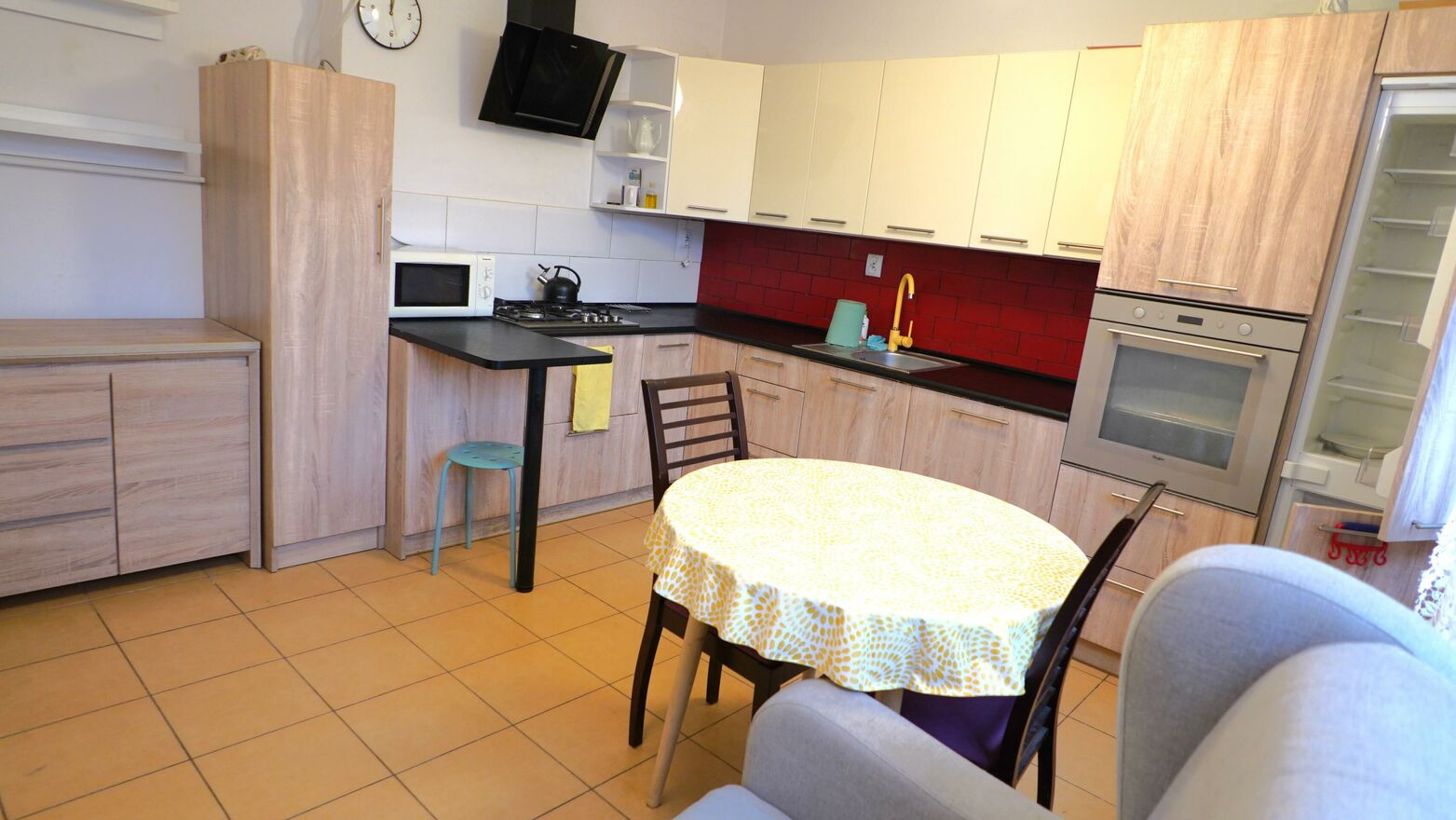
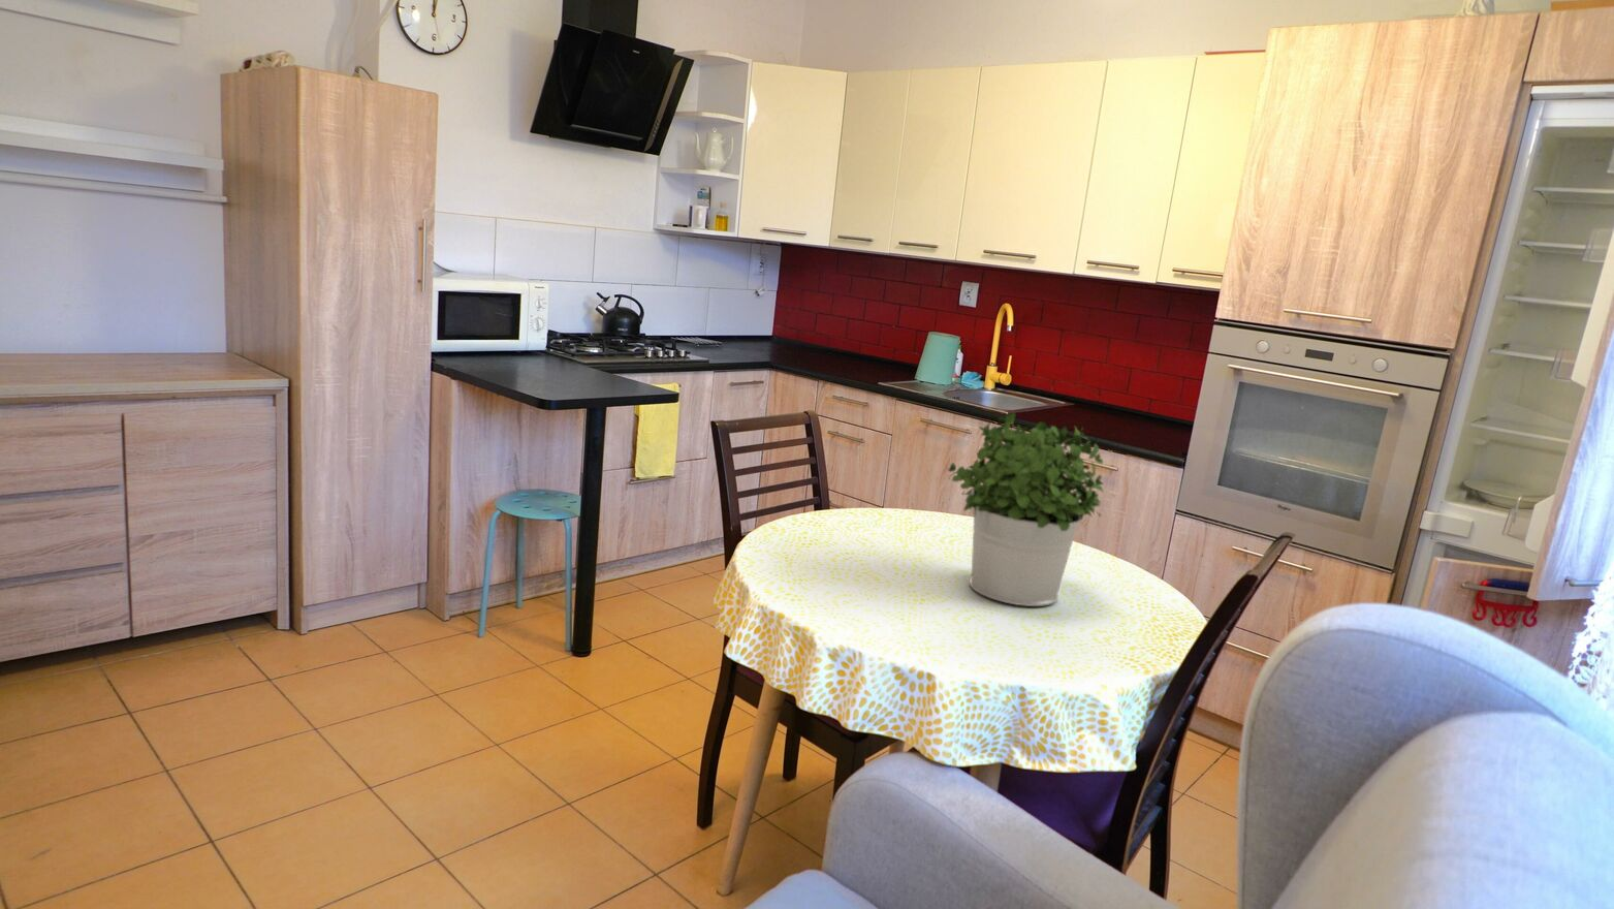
+ potted plant (1019, 503)
